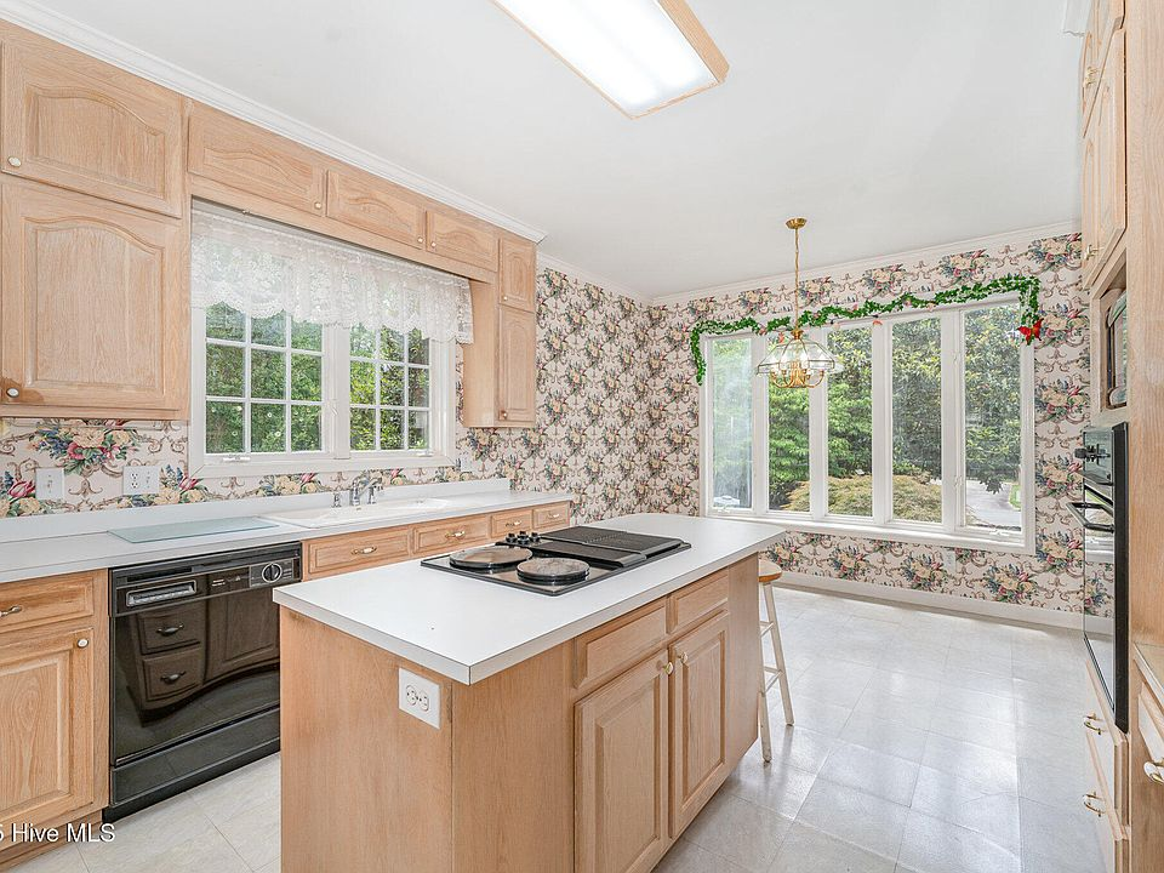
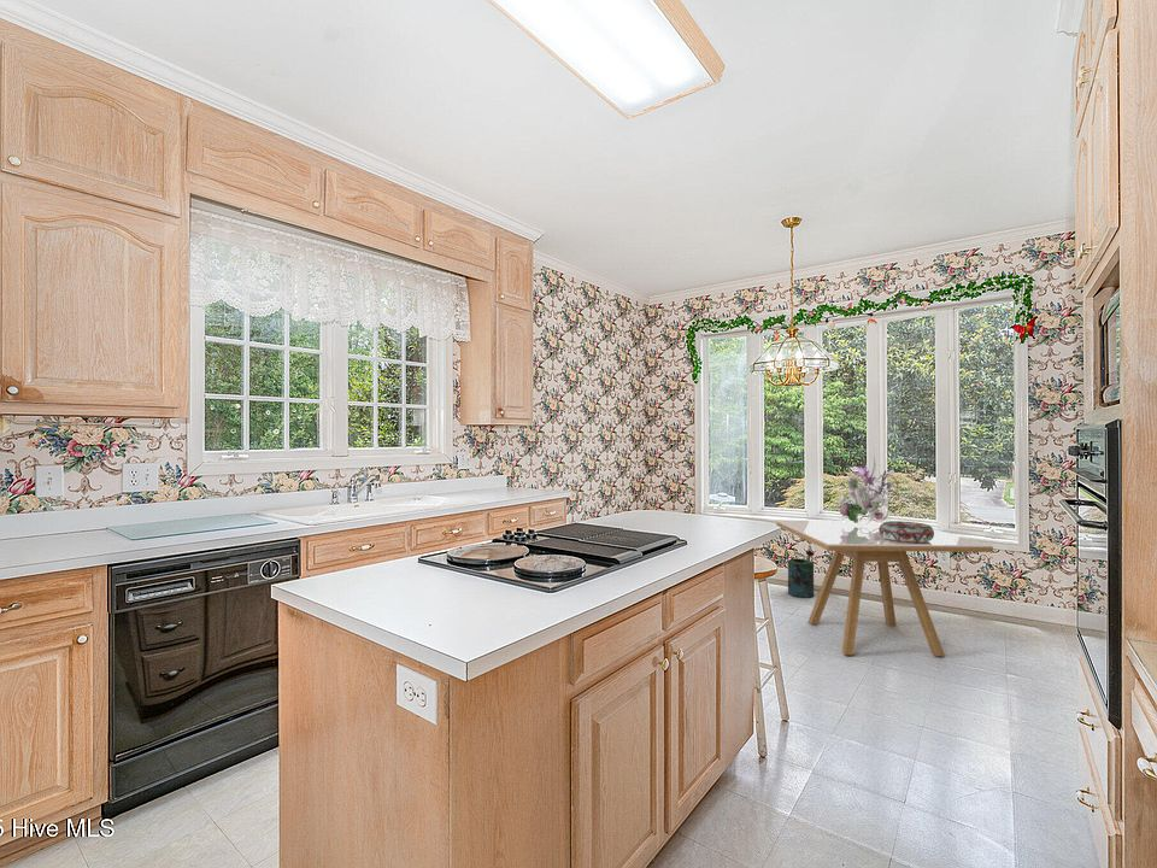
+ bouquet (867, 488)
+ dining table (862, 581)
+ decorative bowl (905, 530)
+ watering can (803, 573)
